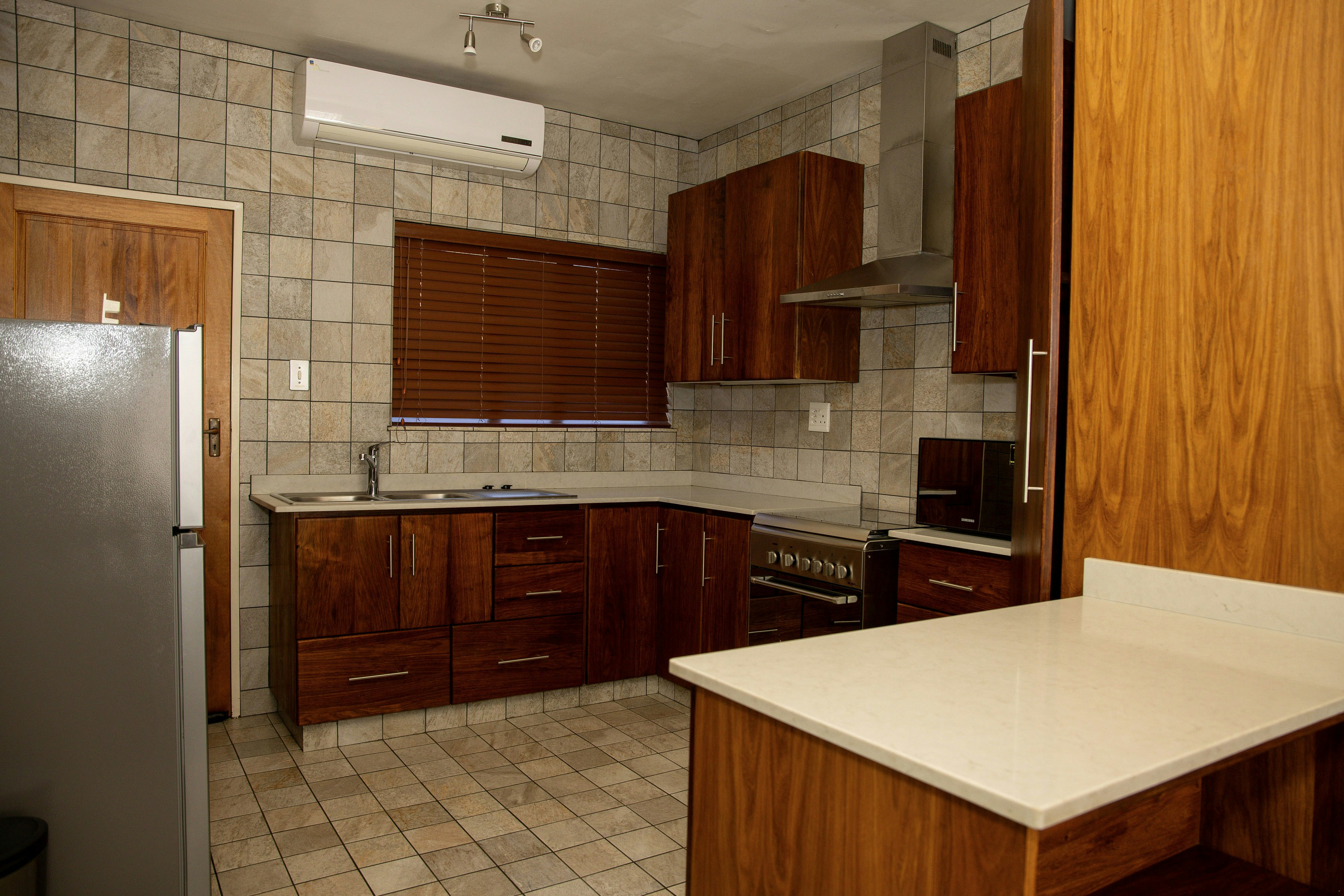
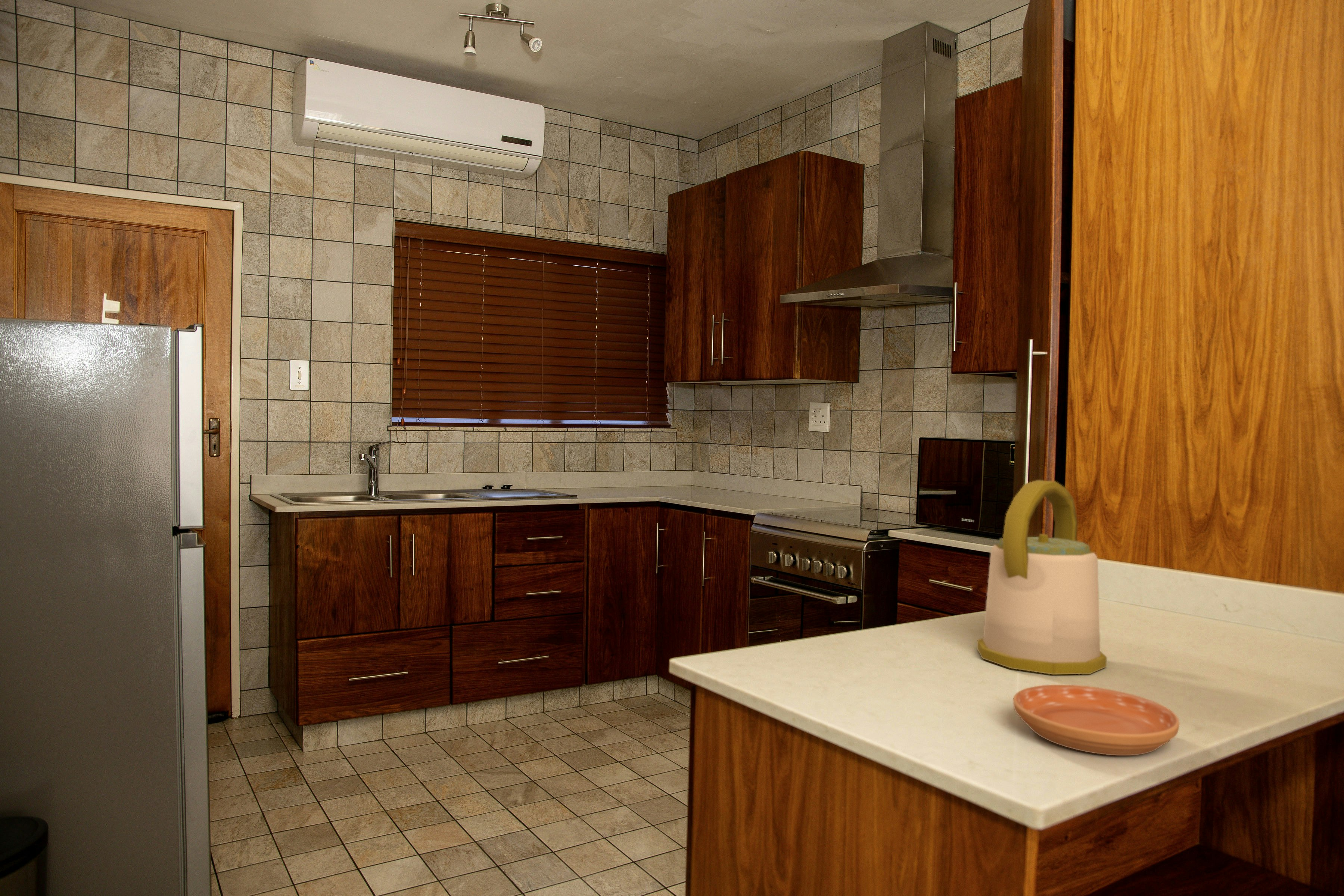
+ kettle (1048, 568)
+ saucer (1093, 720)
